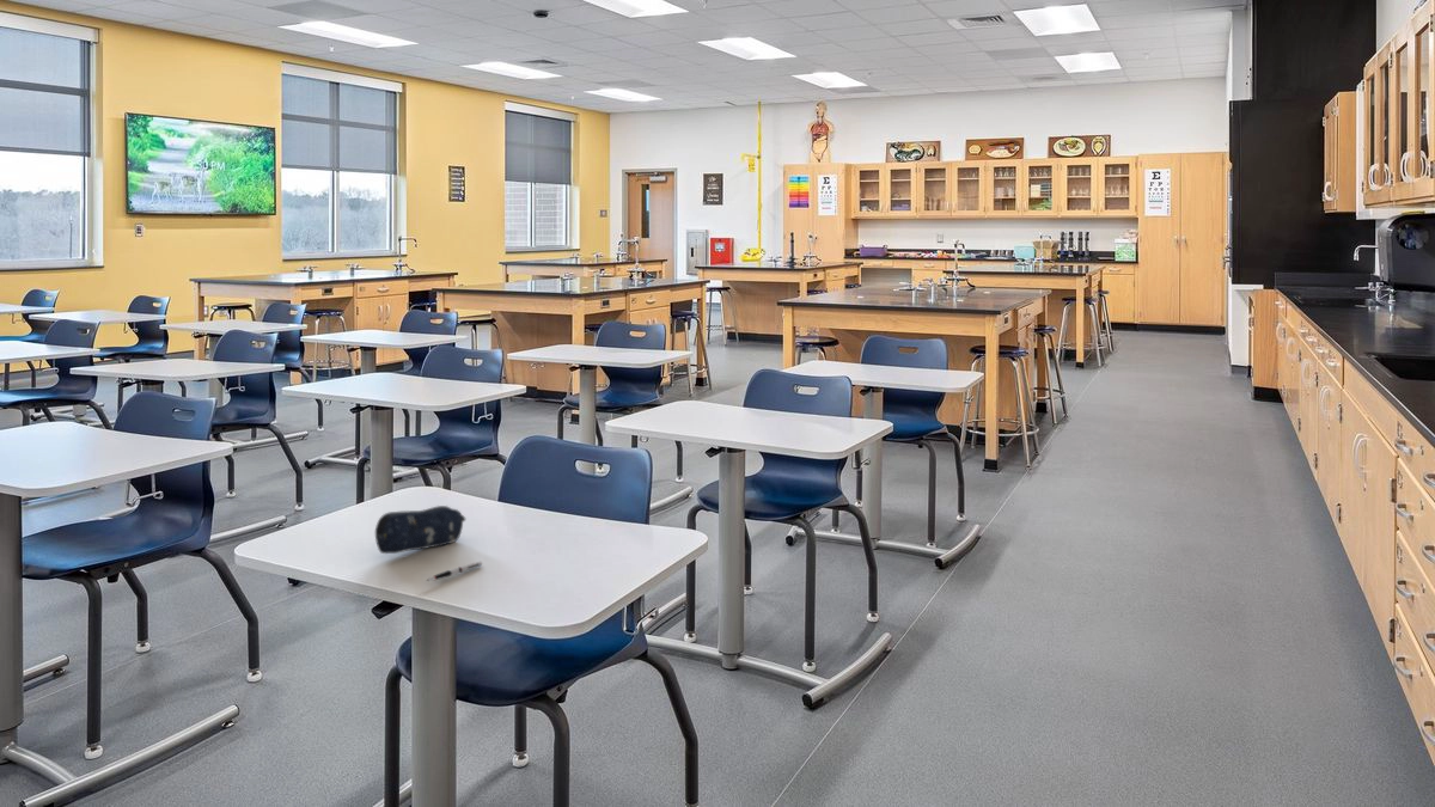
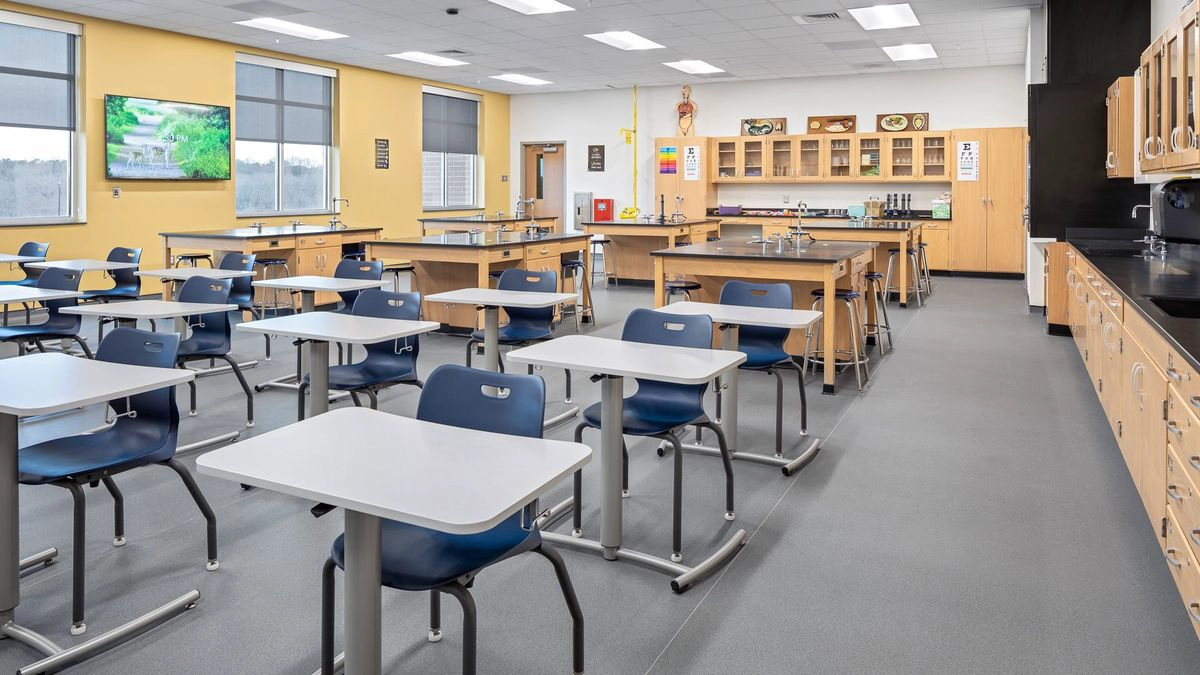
- pencil case (420, 528)
- pen (454, 570)
